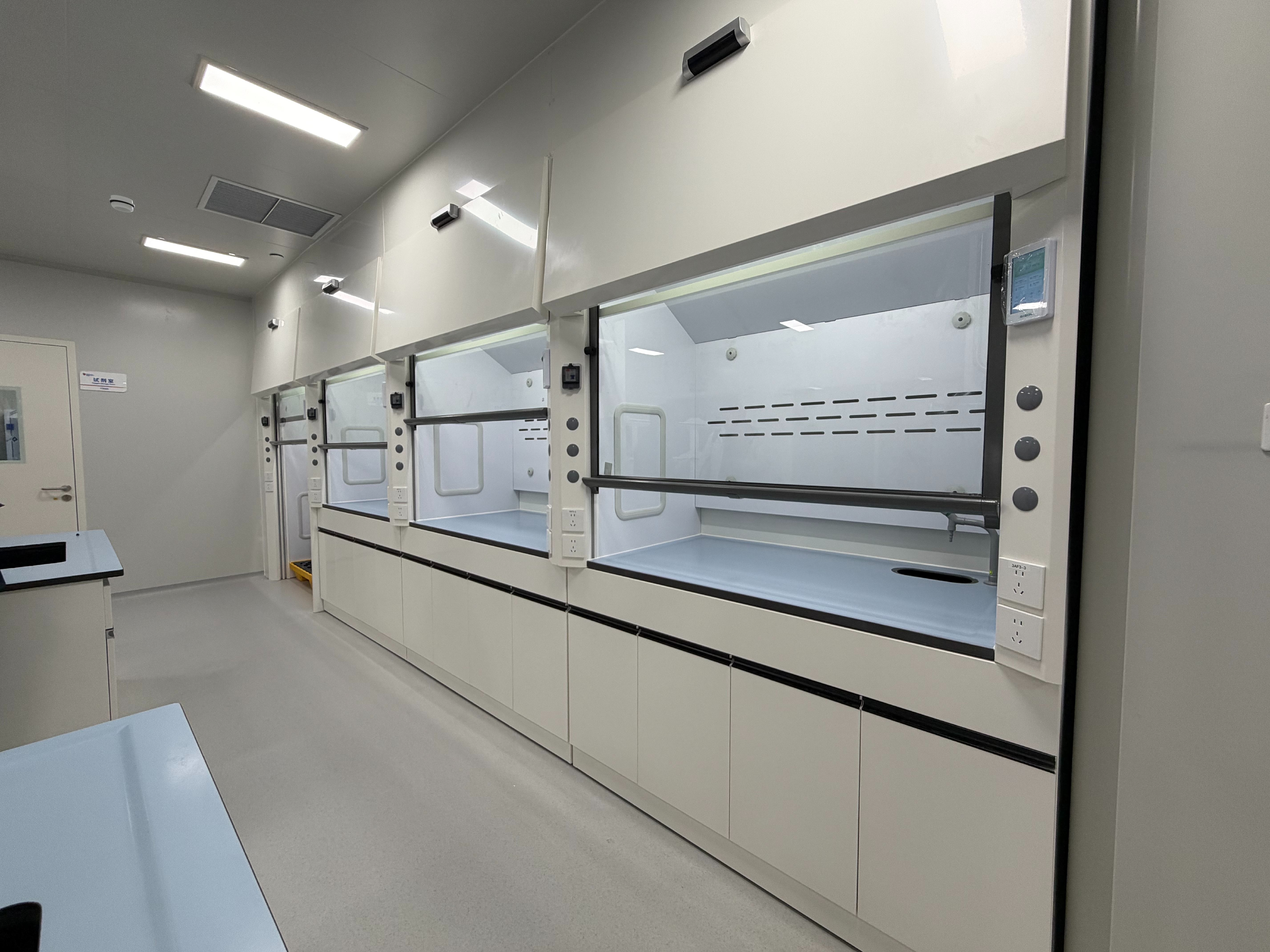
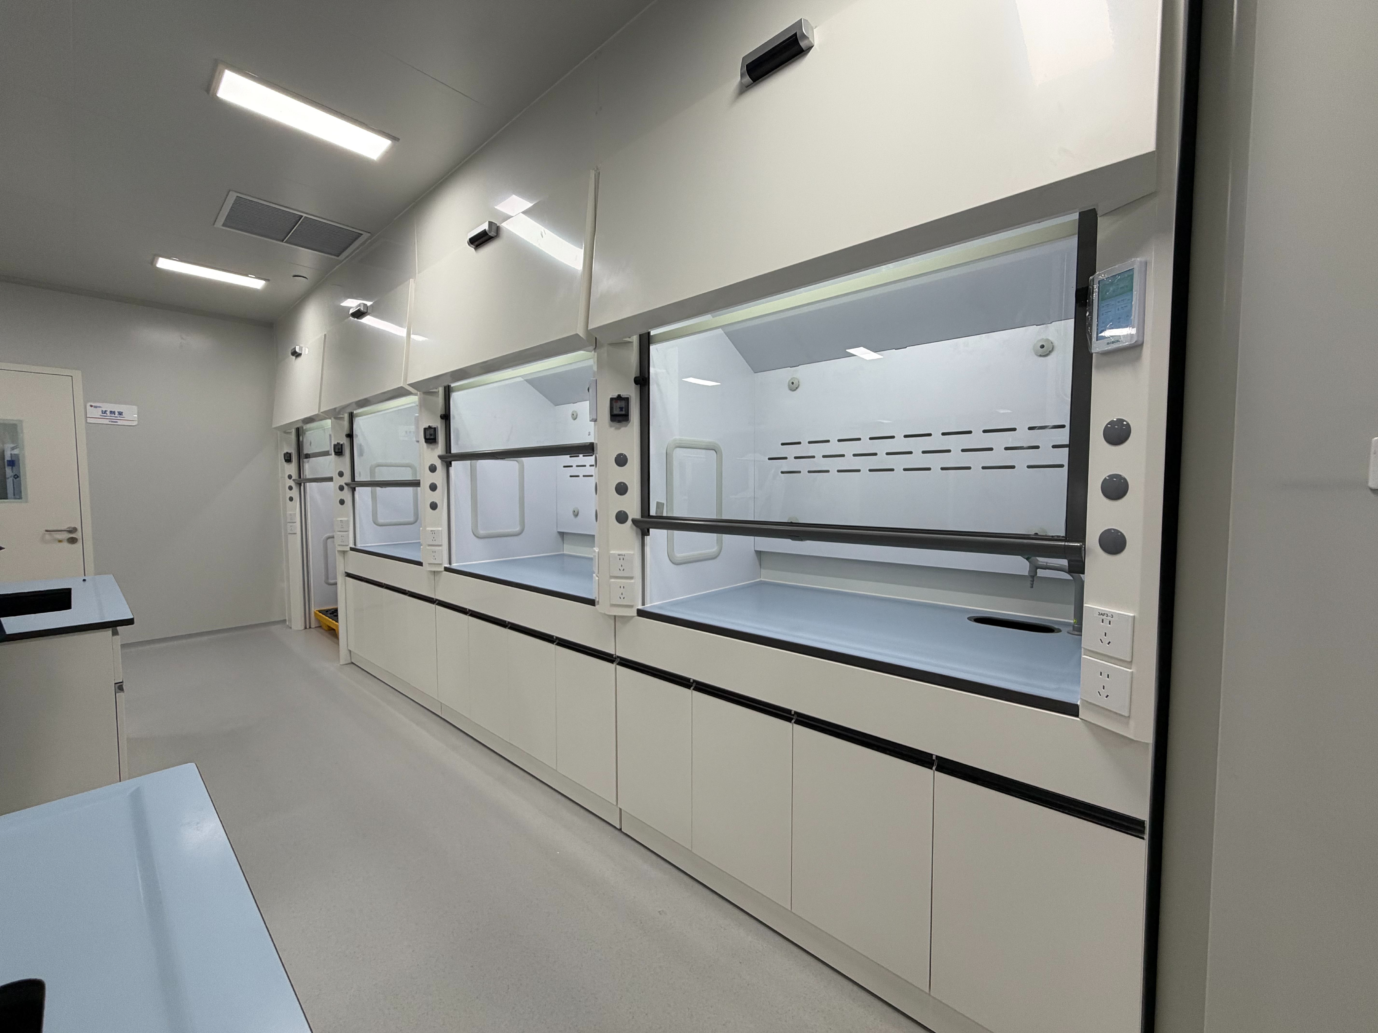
- smoke detector (122, 204)
